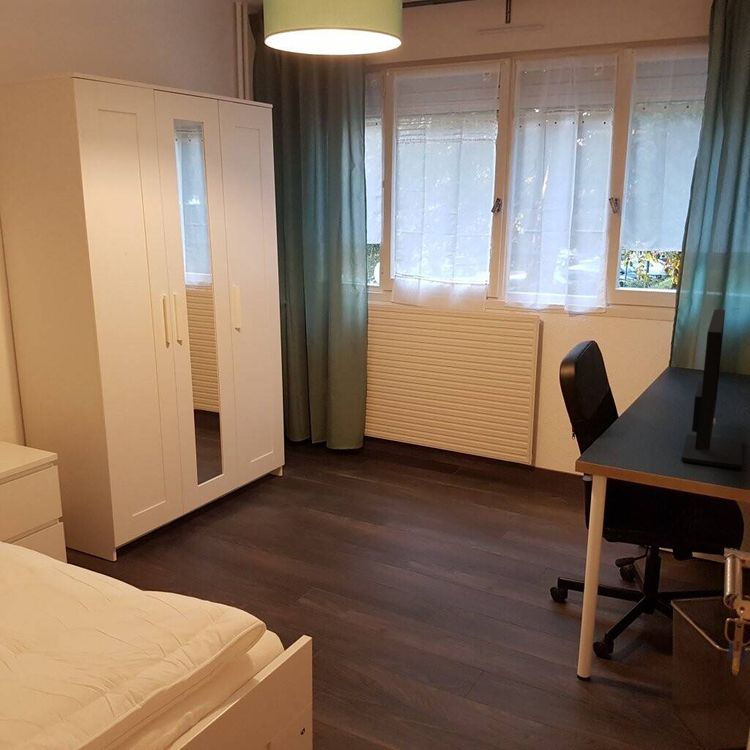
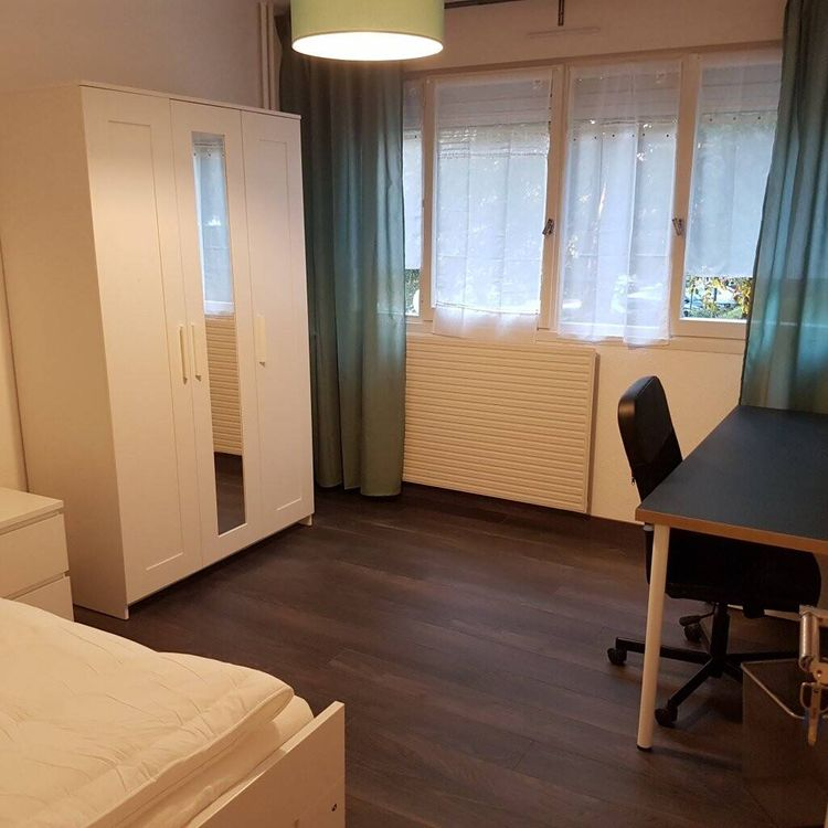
- monitor (717, 387)
